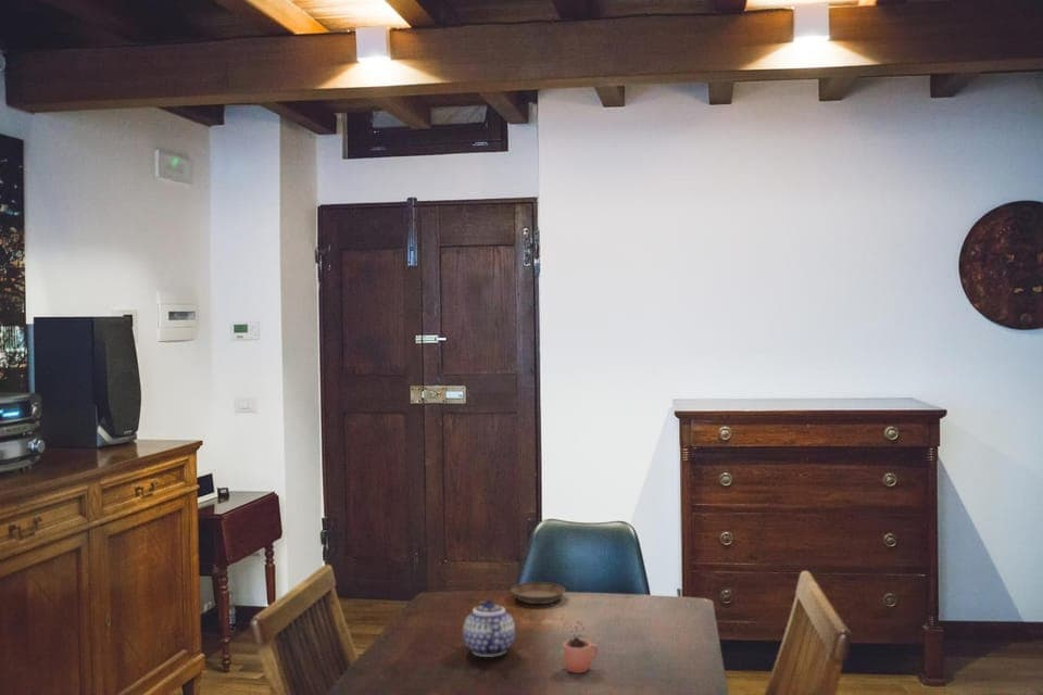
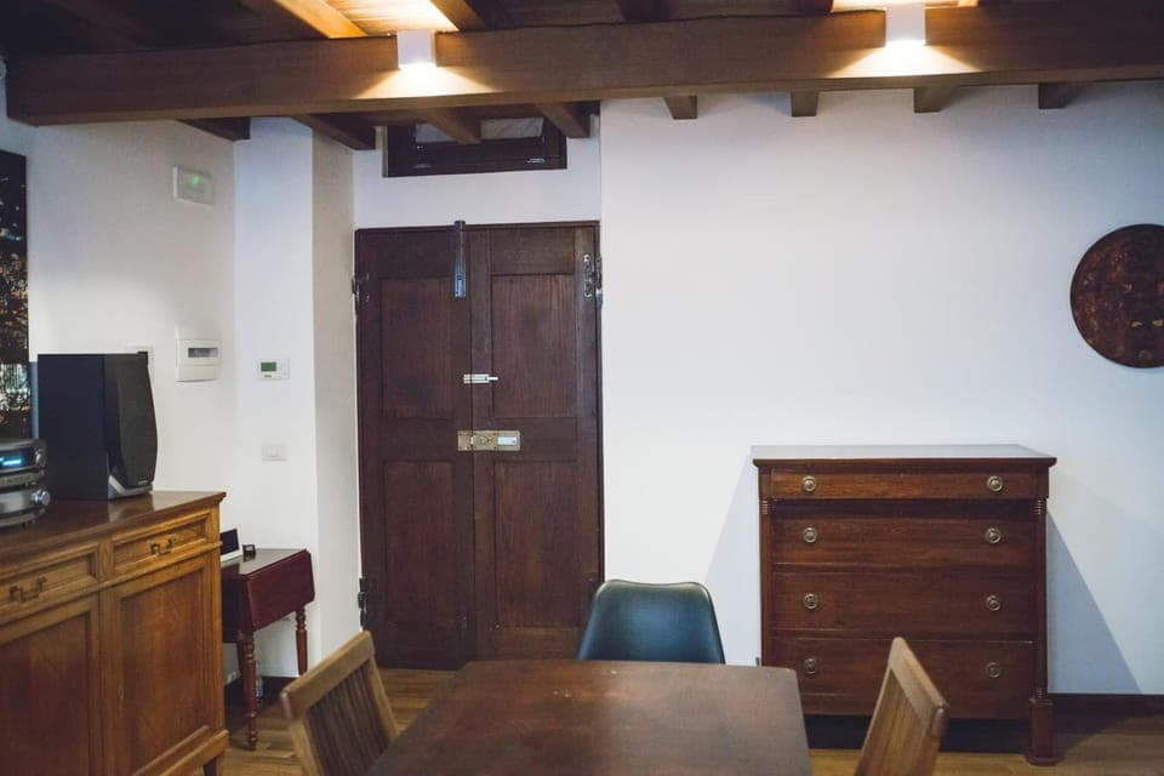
- saucer (538, 593)
- teapot (489, 626)
- cocoa (581, 643)
